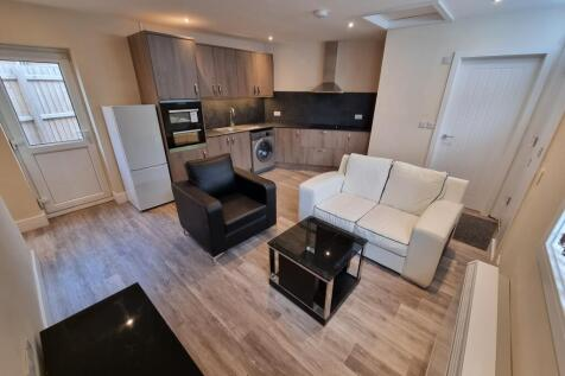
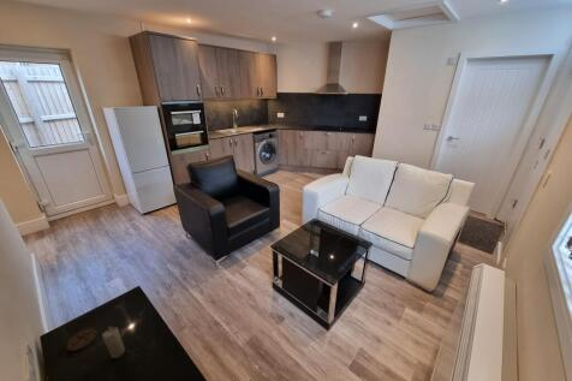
+ candle (112, 340)
+ coaster (82, 339)
